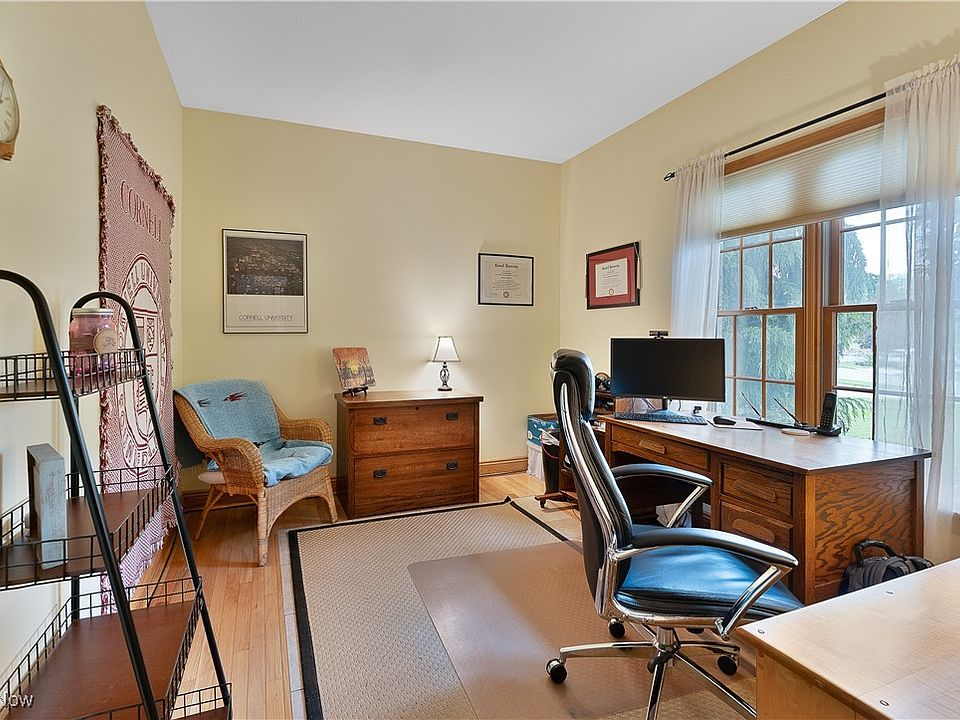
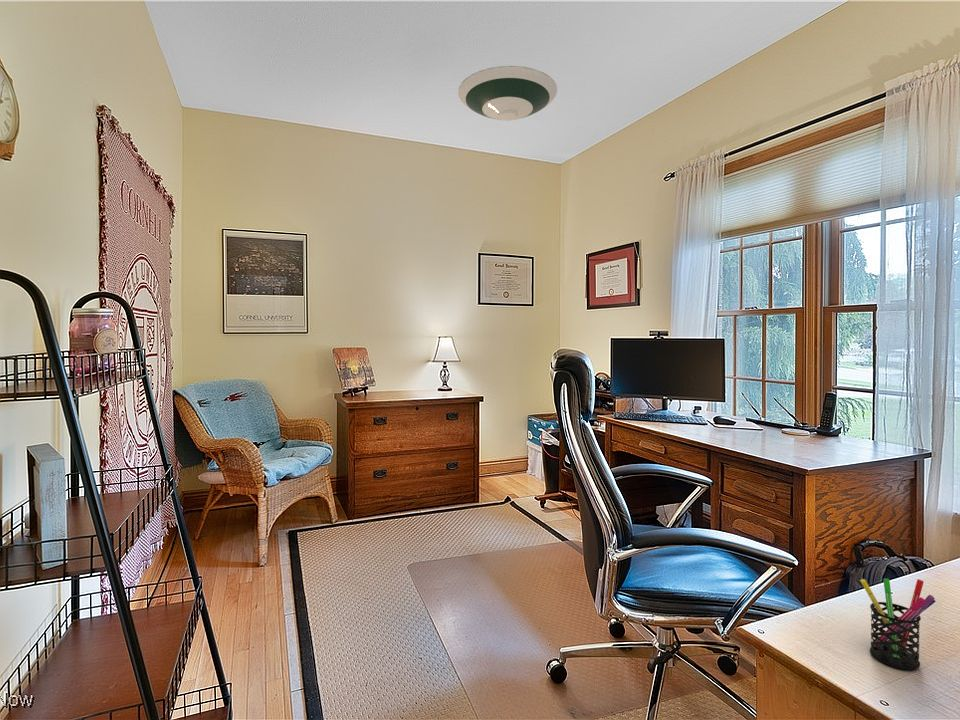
+ pen holder (895, 615)
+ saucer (507, 105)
